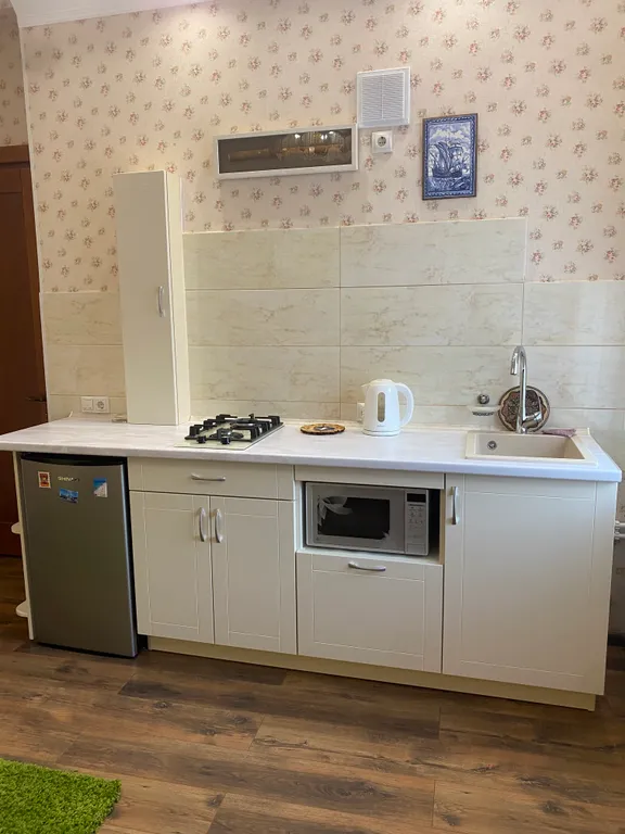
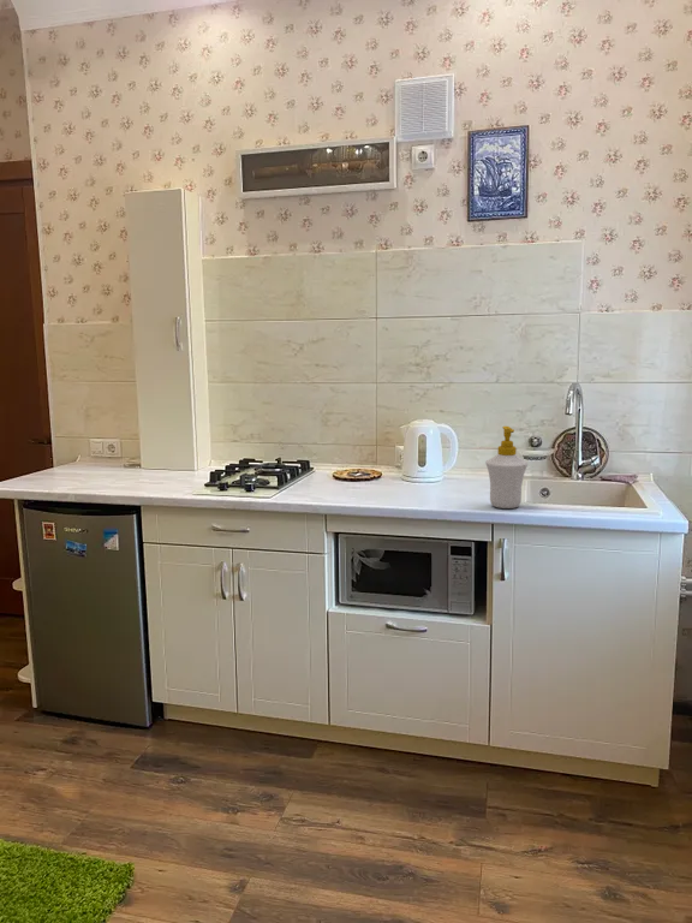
+ soap bottle (506, 466)
